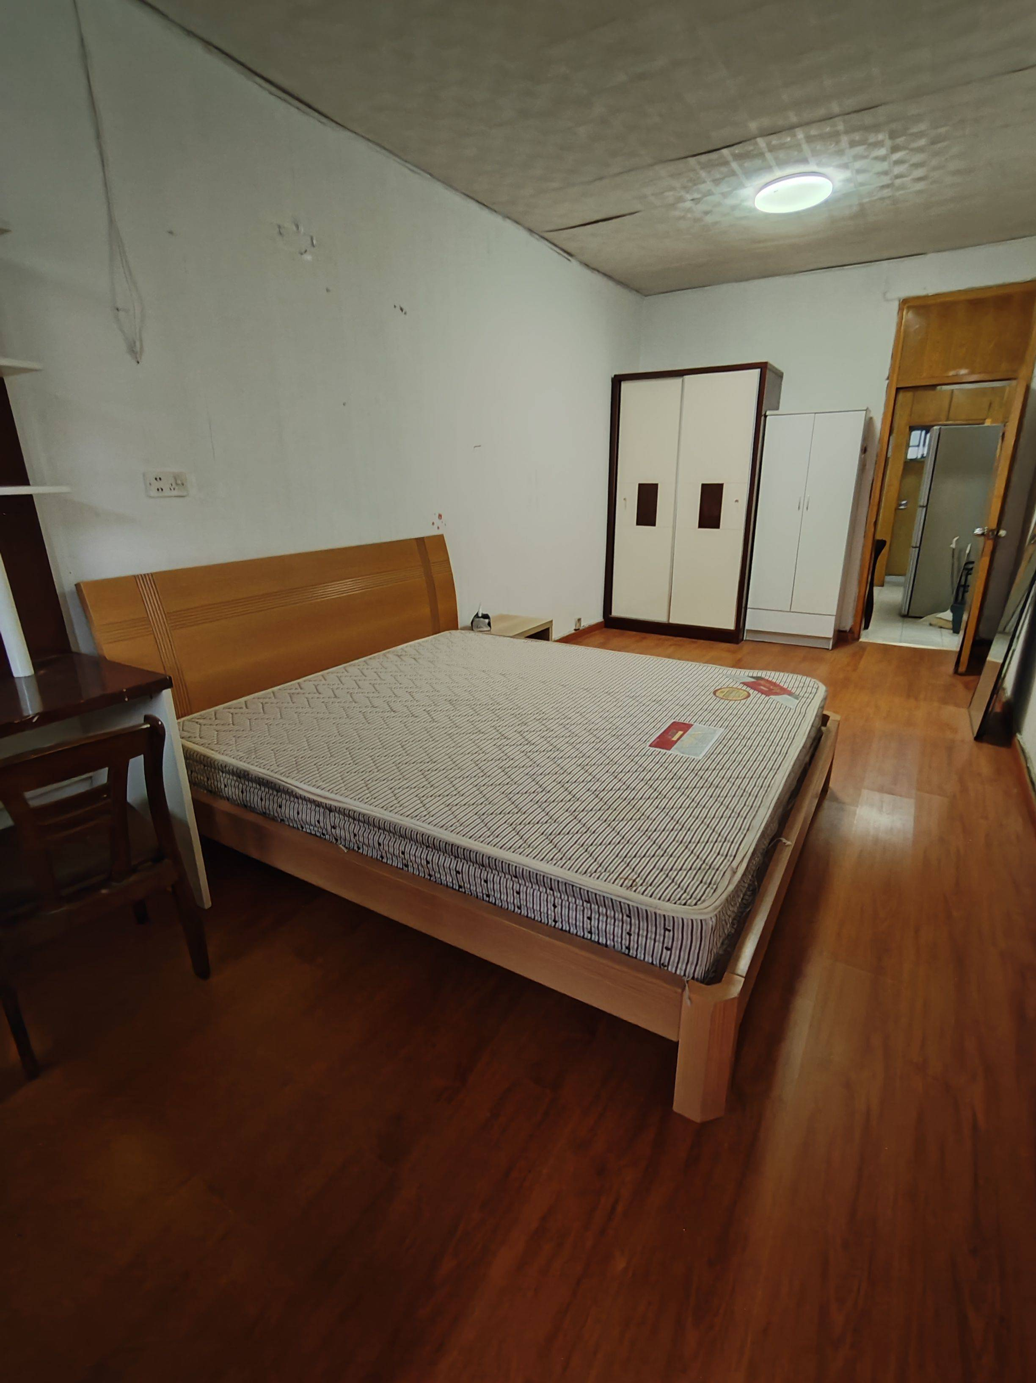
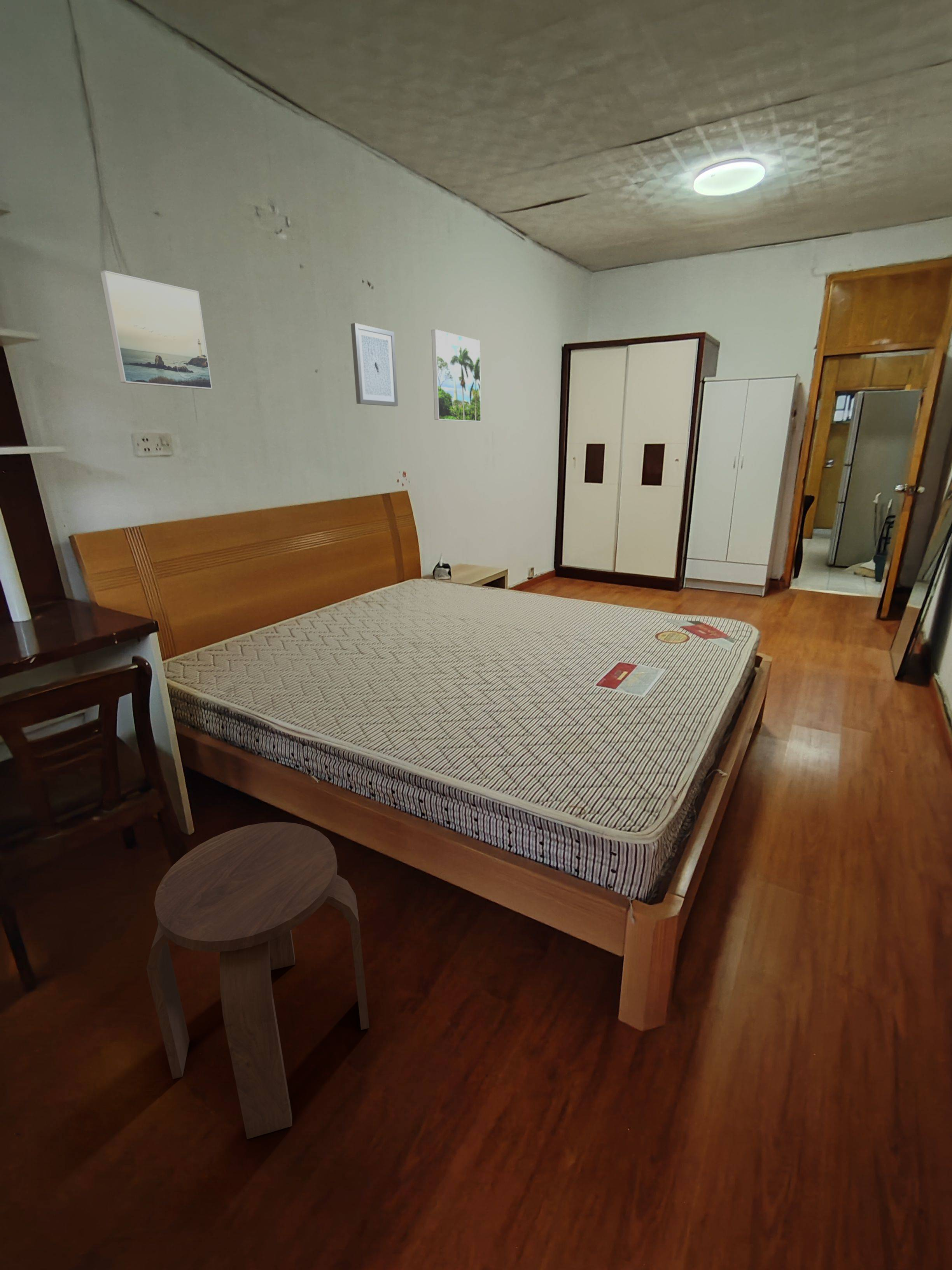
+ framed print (458, 379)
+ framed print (161, 335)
+ stool (263, 959)
+ wall art (375, 367)
